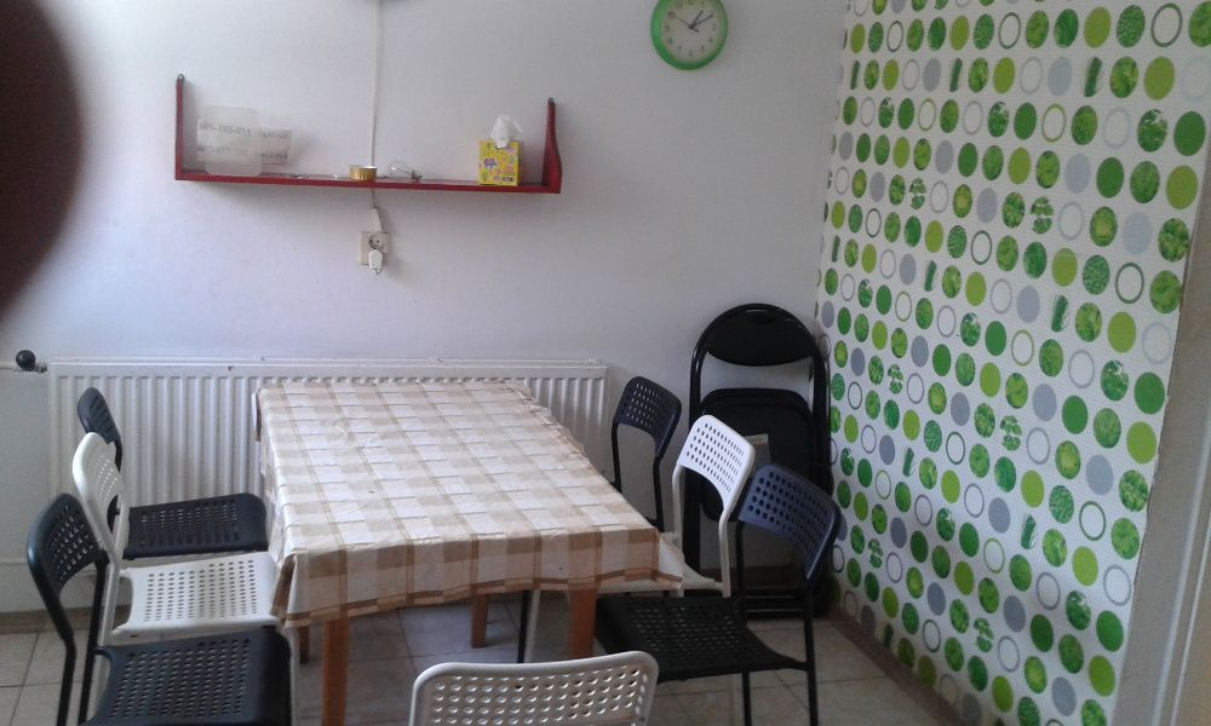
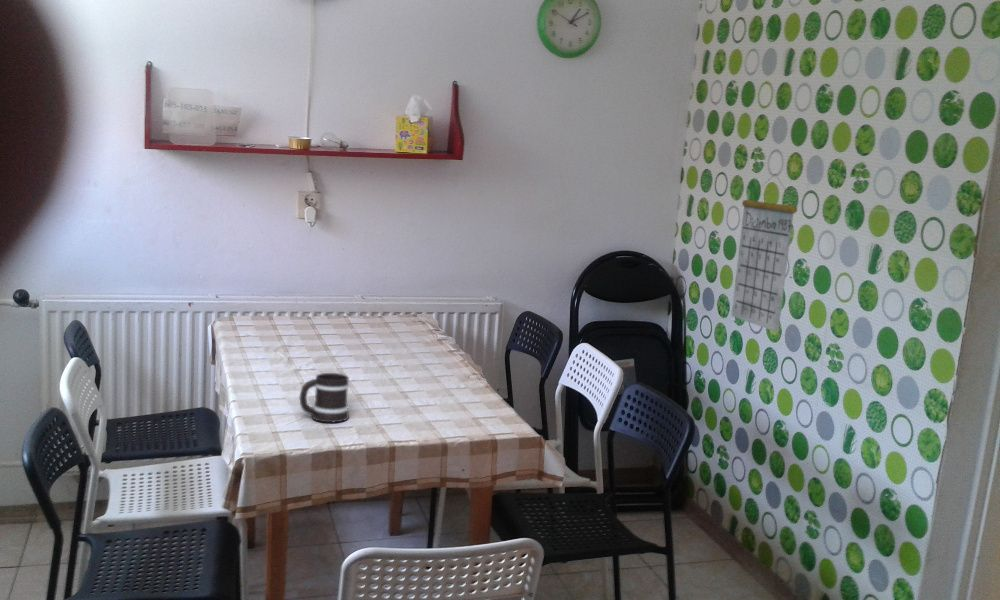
+ calendar (763, 249)
+ mug (324, 397)
